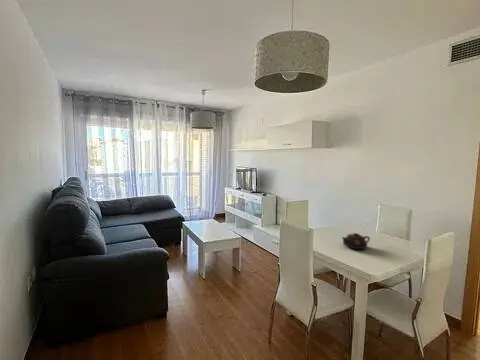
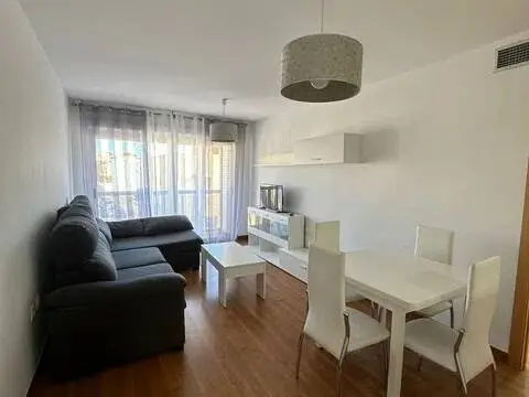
- teapot (355, 240)
